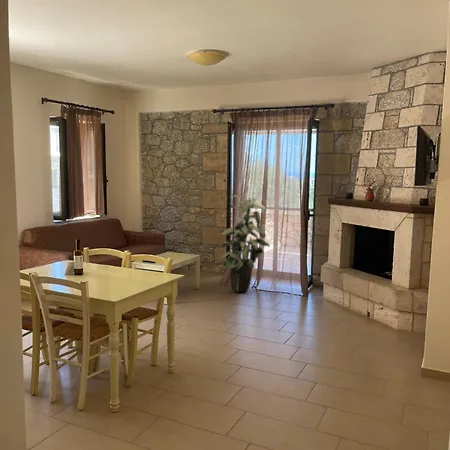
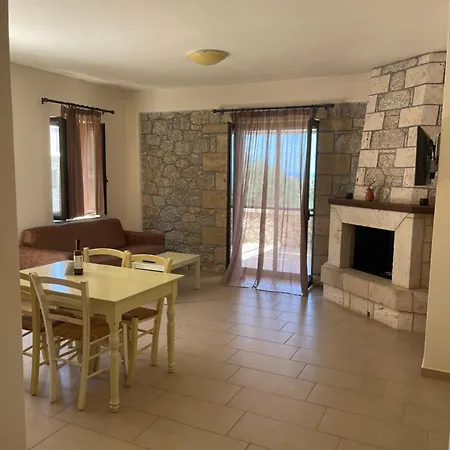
- indoor plant (242, 243)
